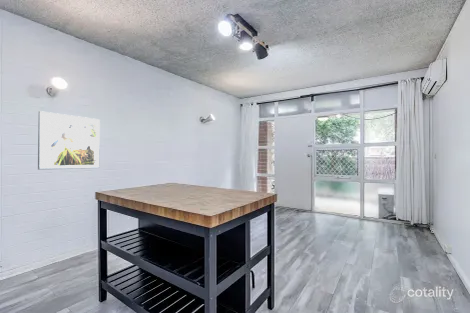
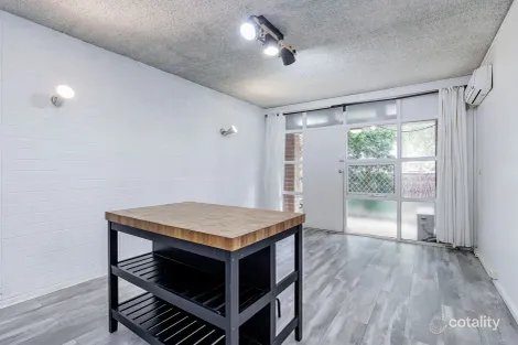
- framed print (71, 142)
